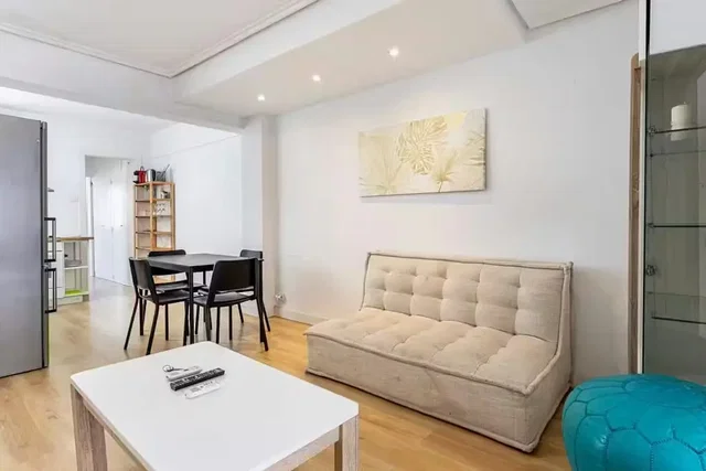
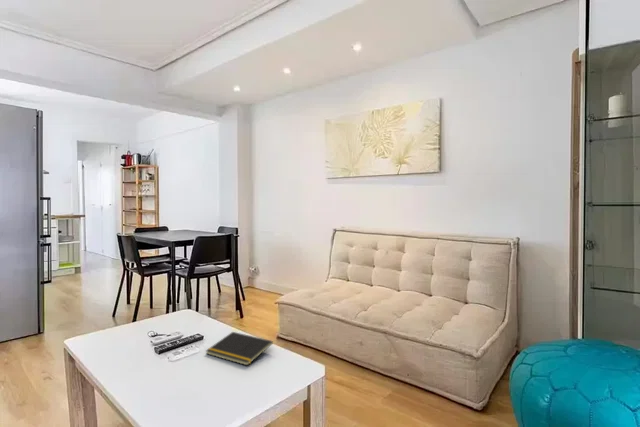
+ notepad (239, 347)
